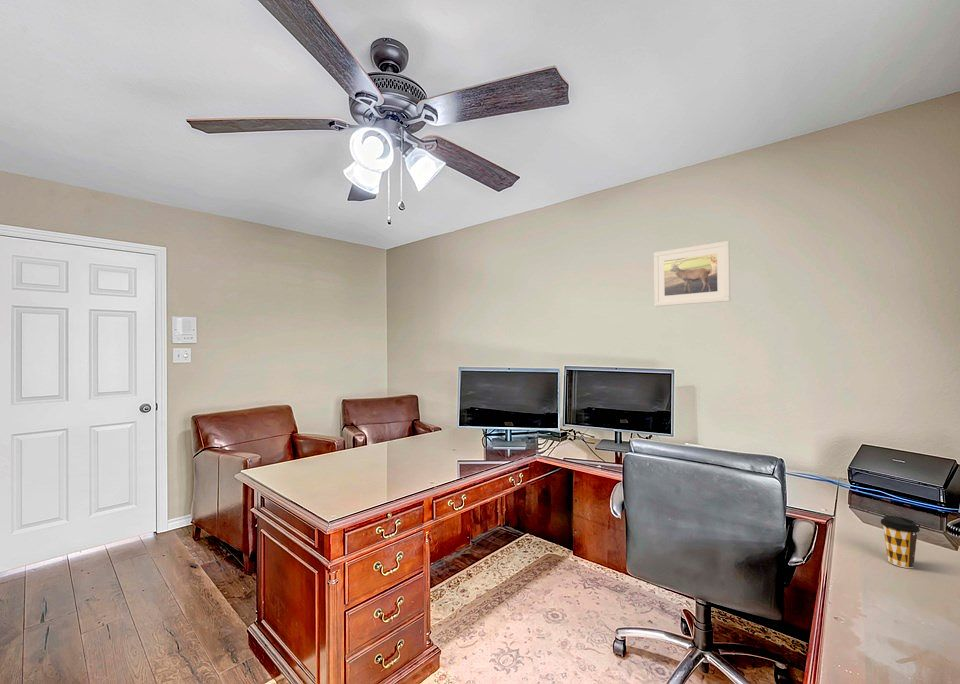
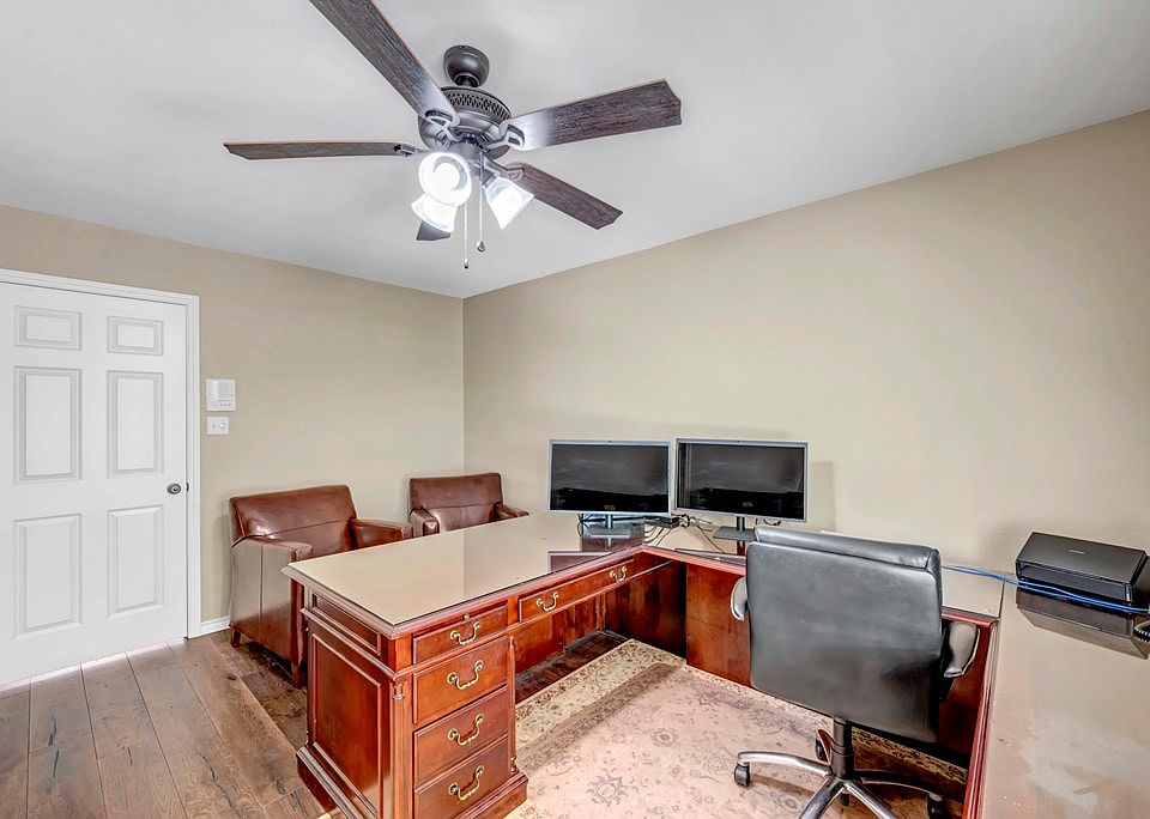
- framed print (690, 275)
- coffee cup (900, 541)
